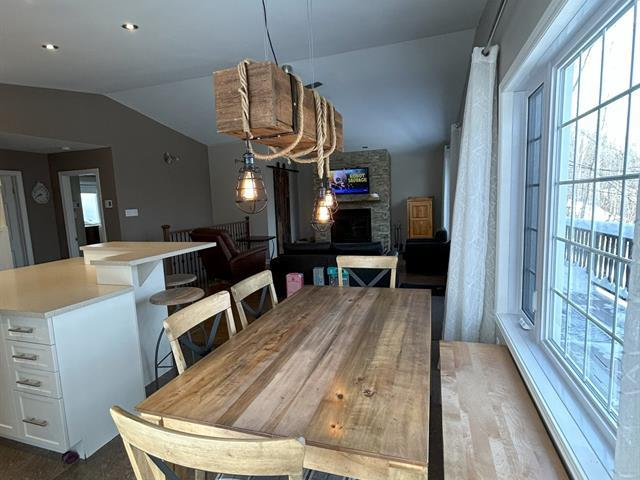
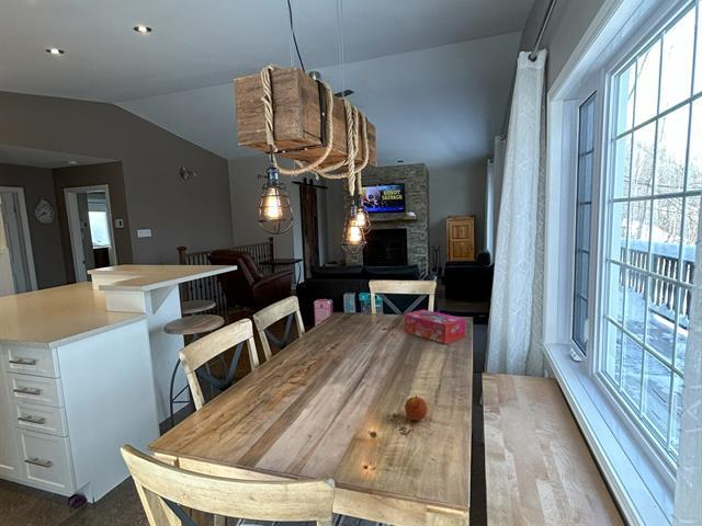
+ fruit (416, 407)
+ tissue box (433, 325)
